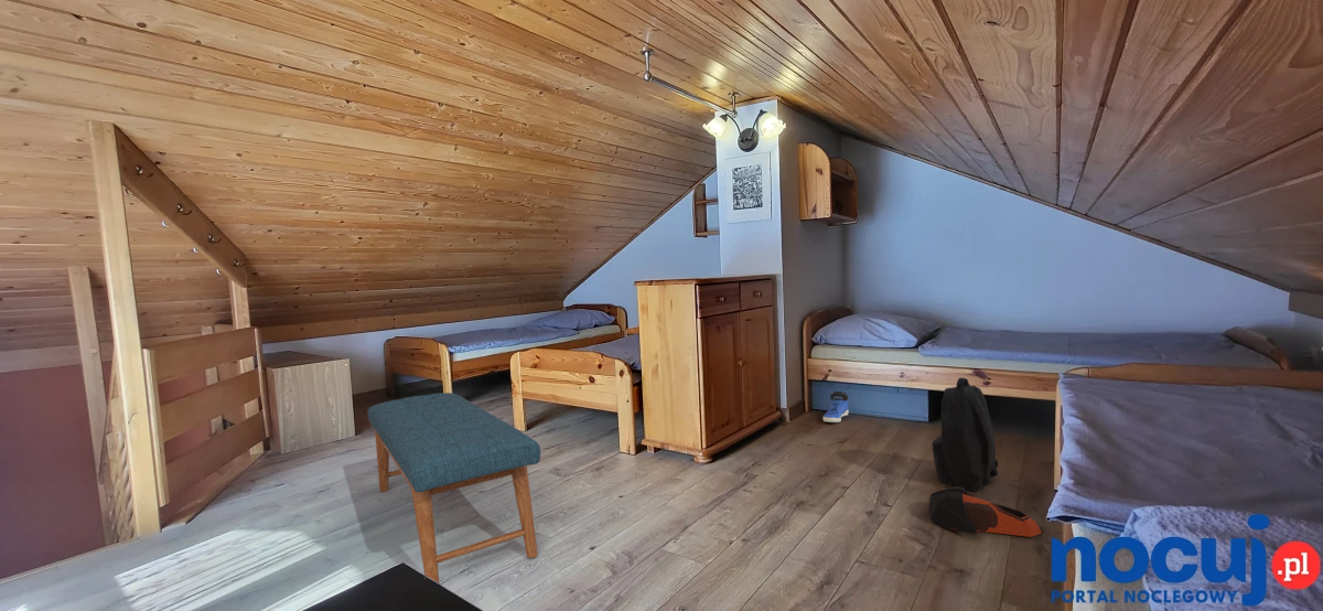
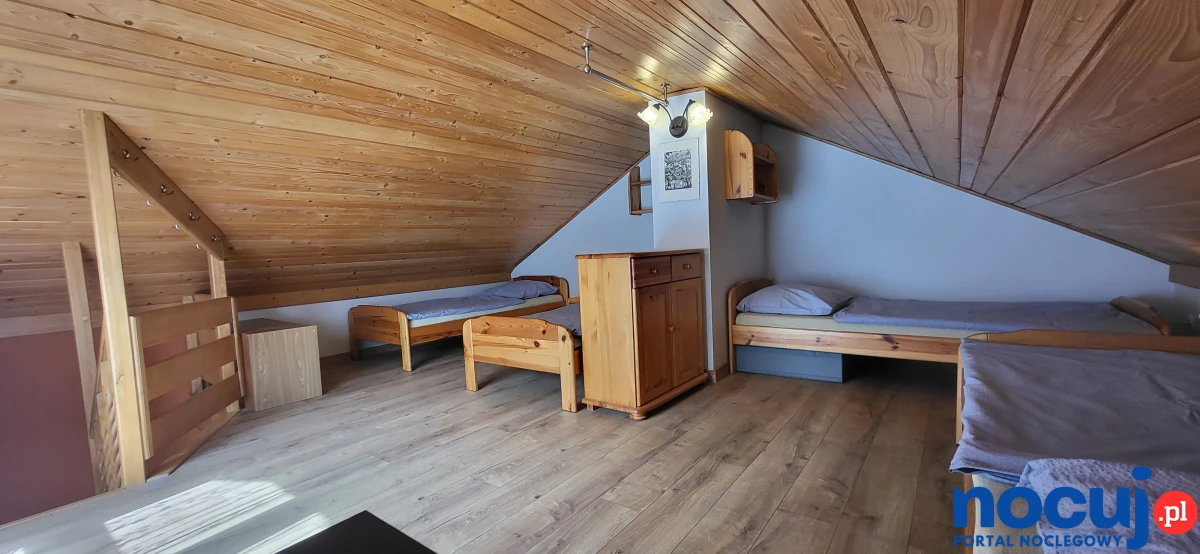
- sneaker (836, 405)
- bag (982, 507)
- bench (443, 465)
- backpack (964, 429)
